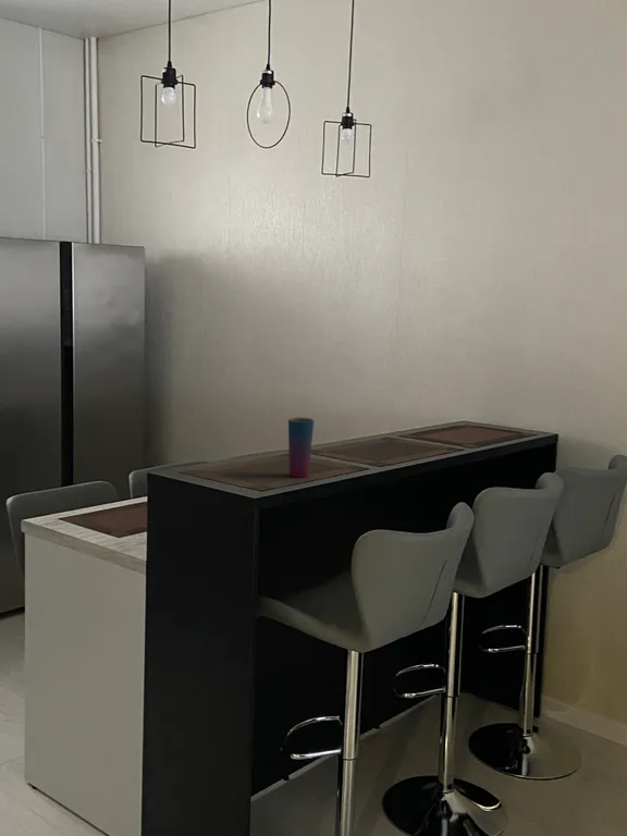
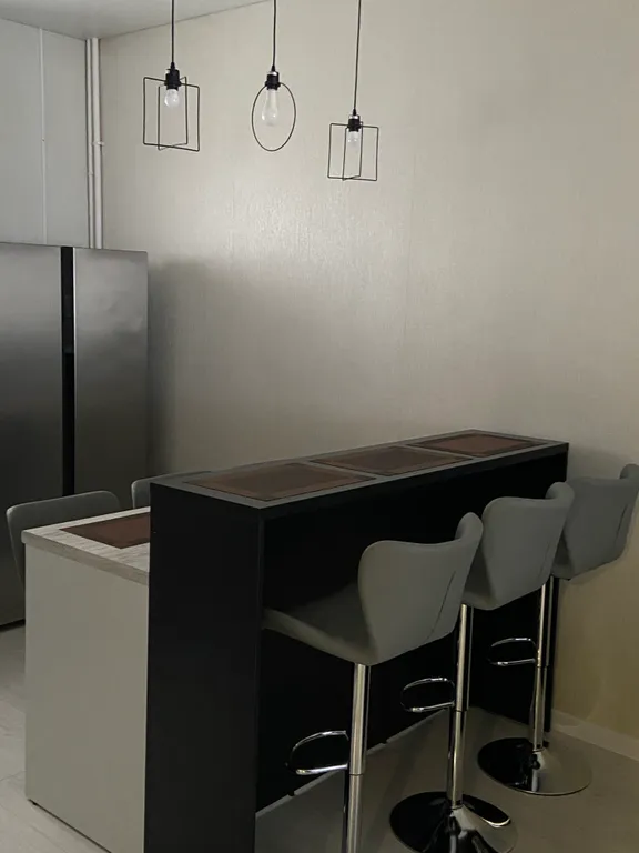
- cup (299, 447)
